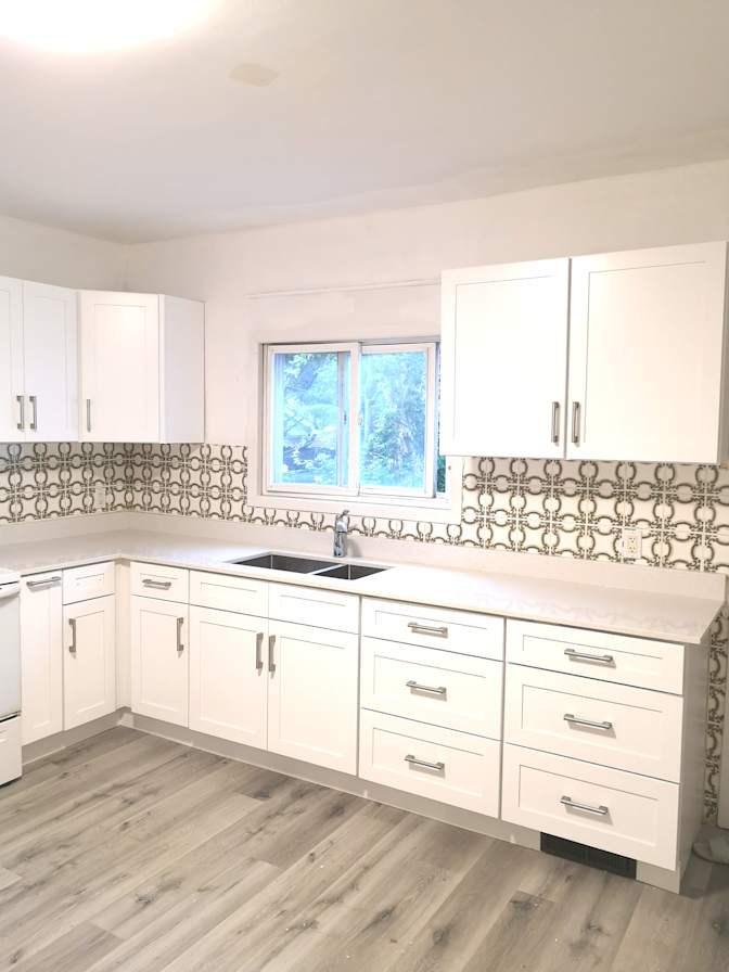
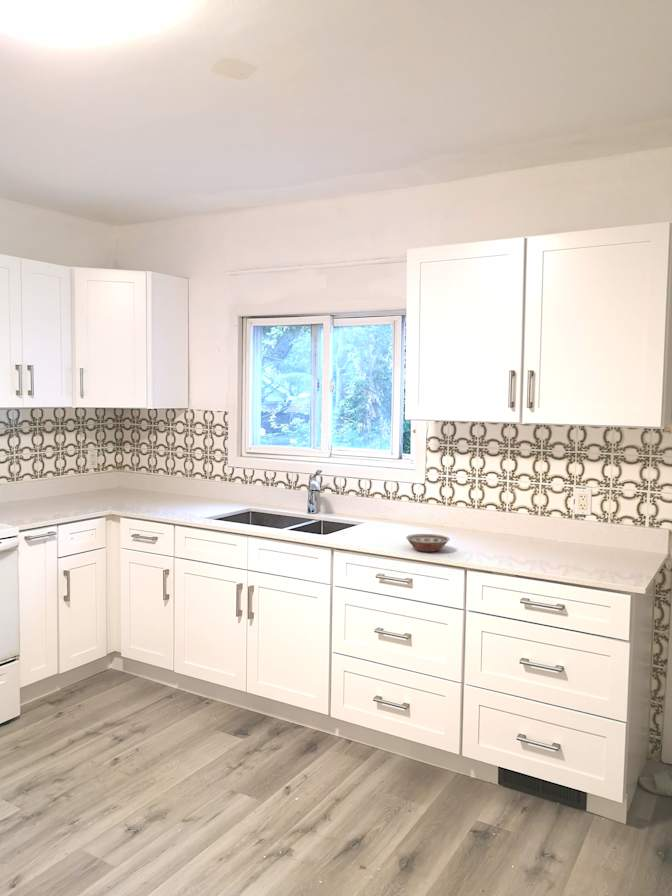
+ bowl (427, 543)
